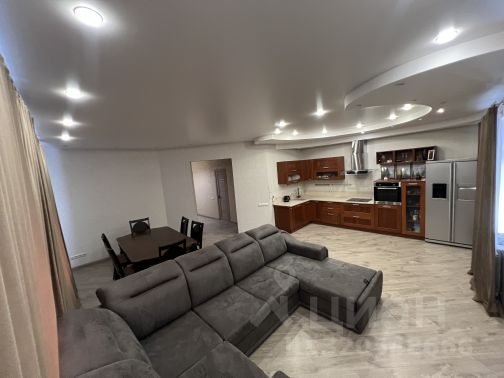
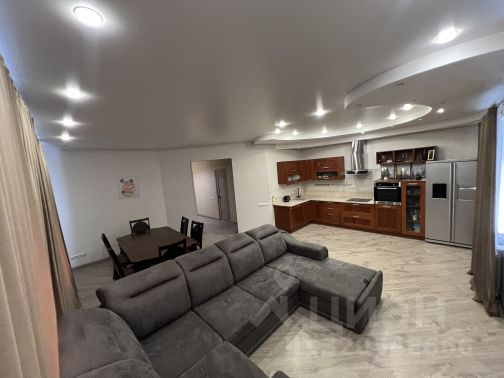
+ wall art (128, 187)
